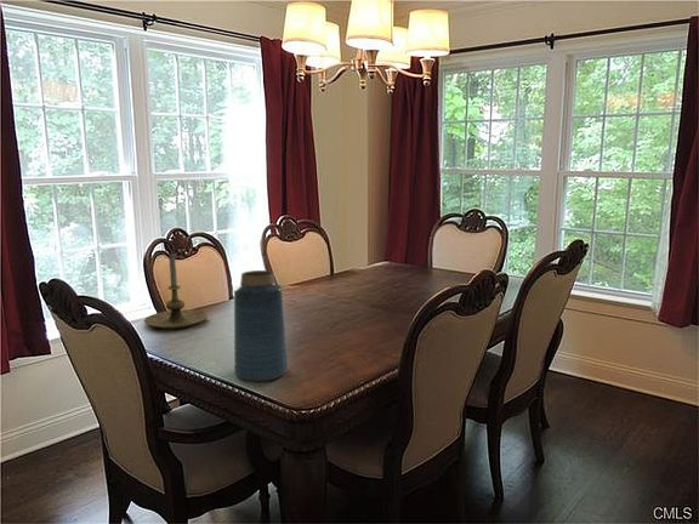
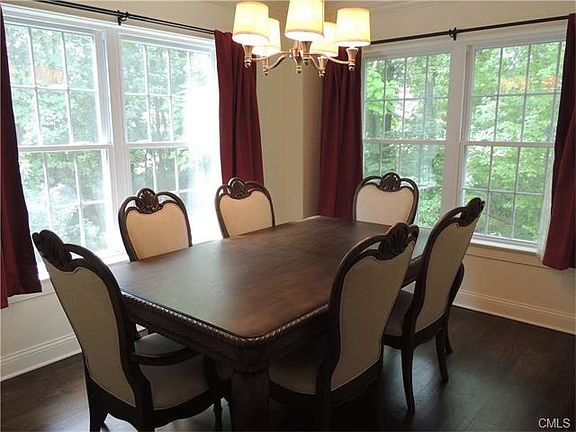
- candle holder (174, 287)
- vase (258, 323)
